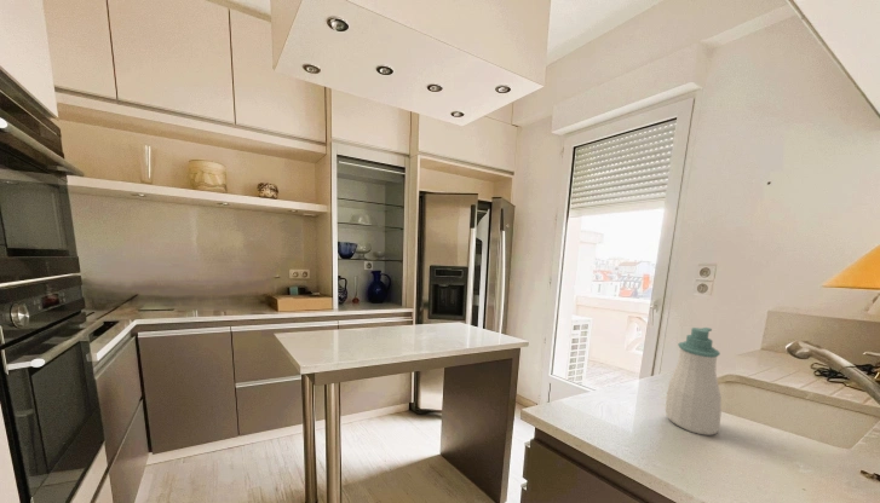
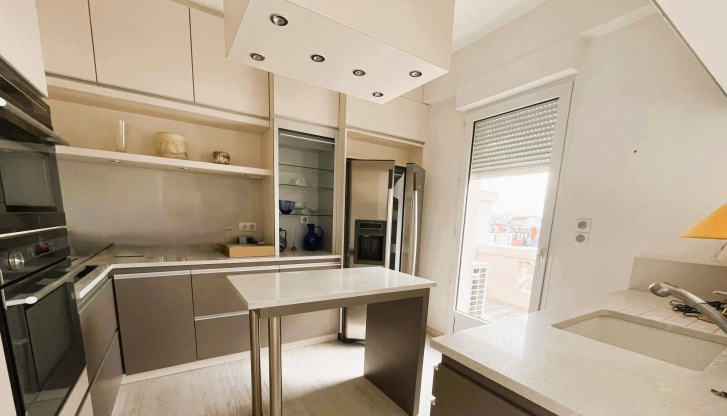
- soap bottle (695, 376)
